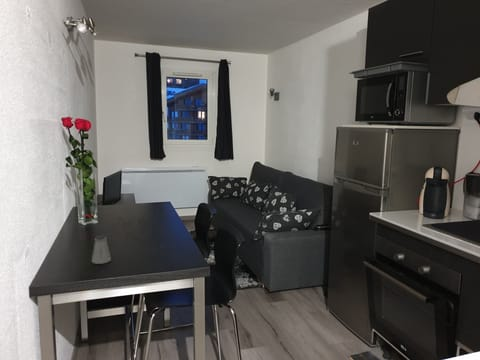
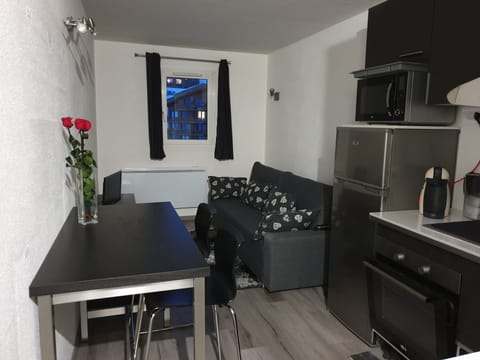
- saltshaker (101, 248)
